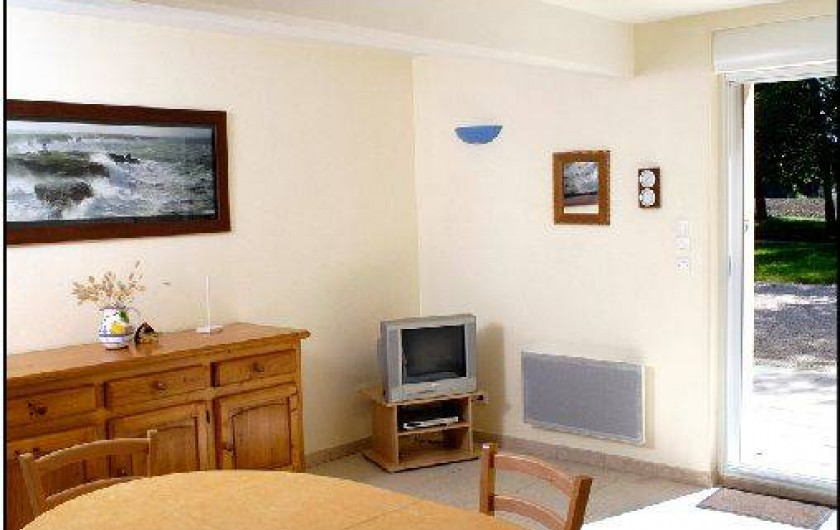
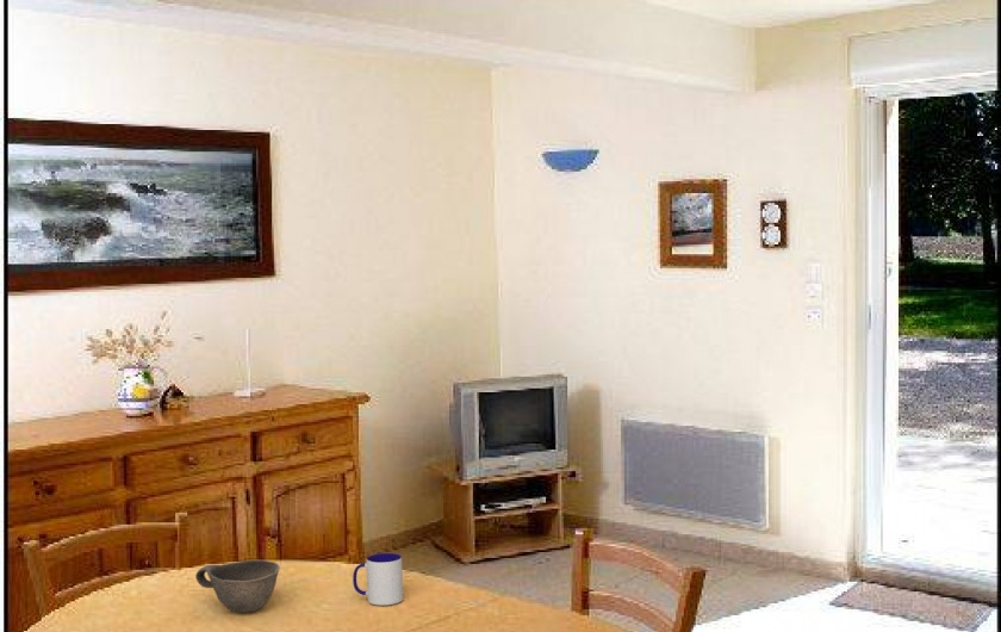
+ bowl (237, 588)
+ mug (377, 578)
